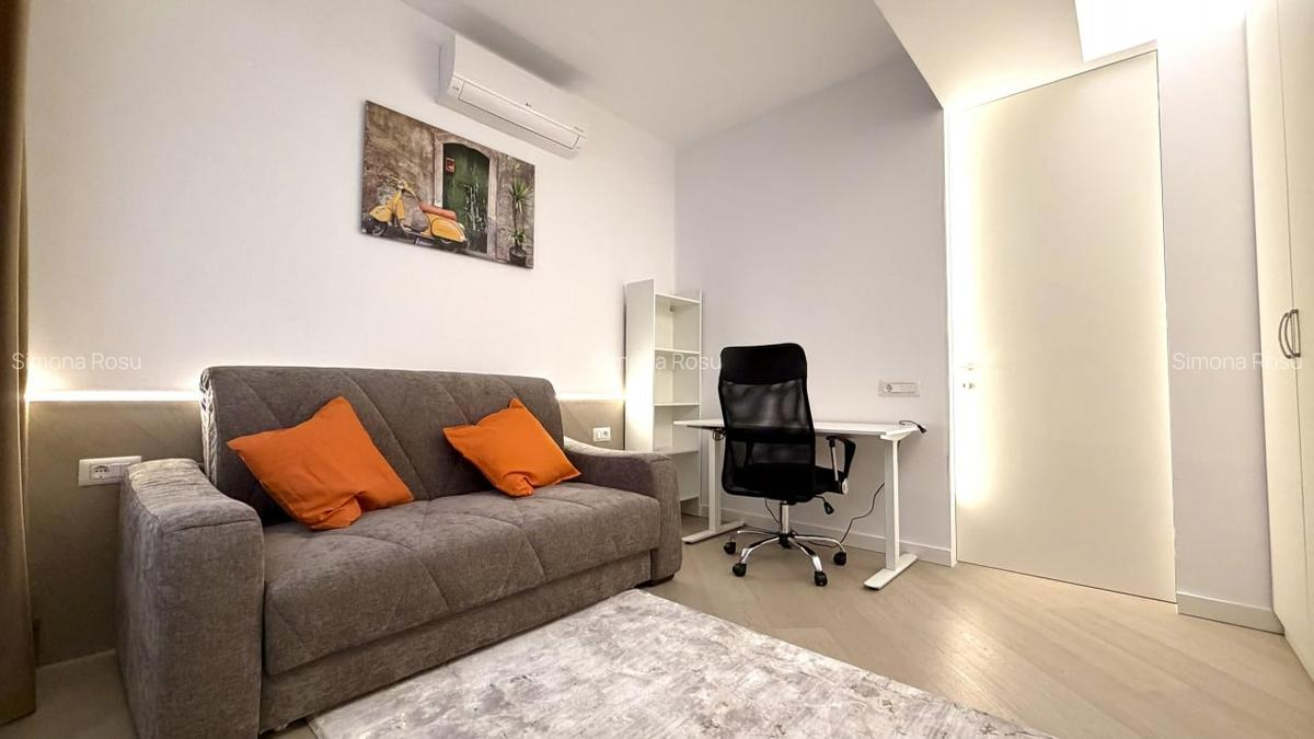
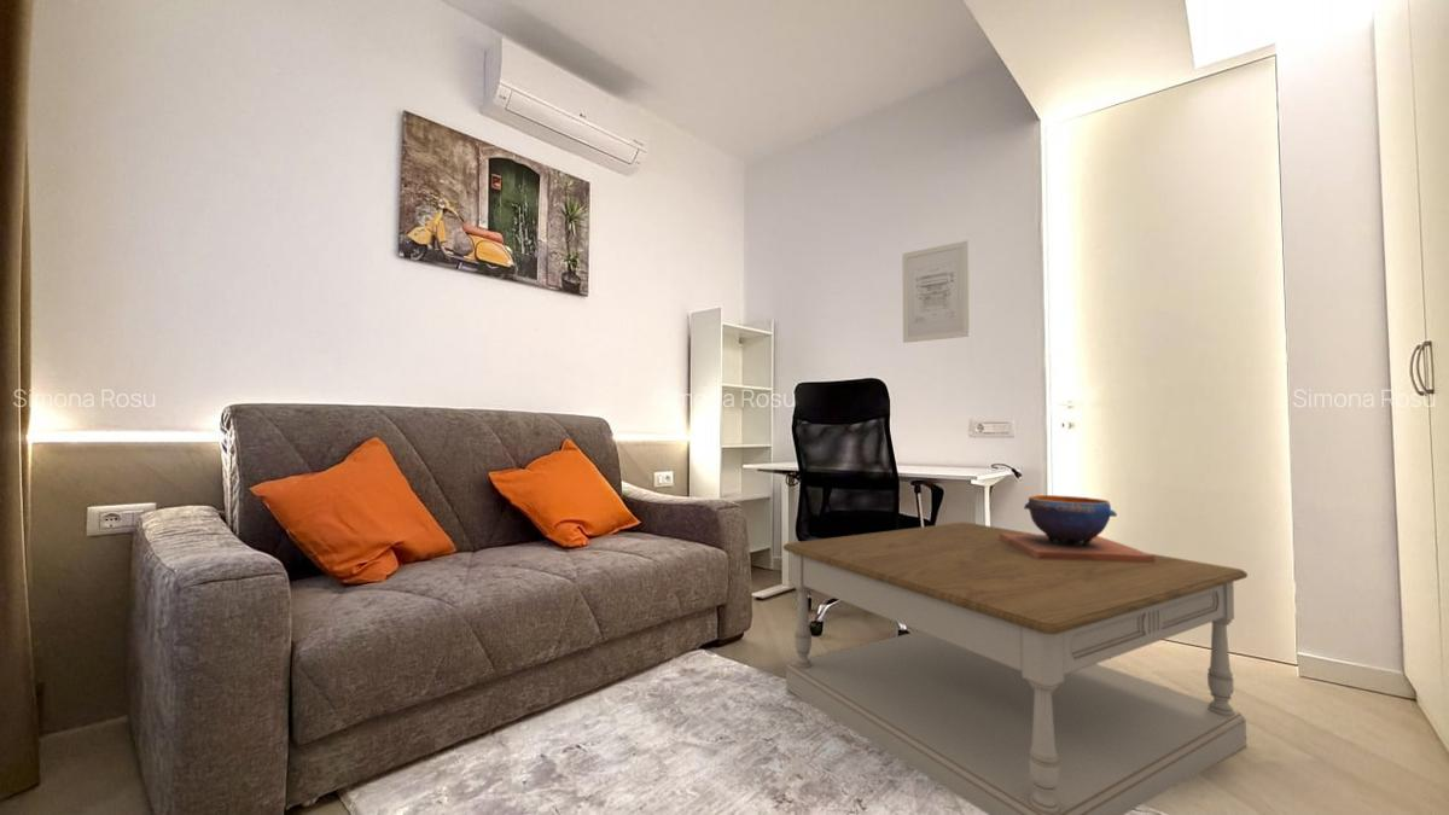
+ decorative bowl (1069, 523)
+ wall art (935, 293)
+ coffee table (993, 634)
